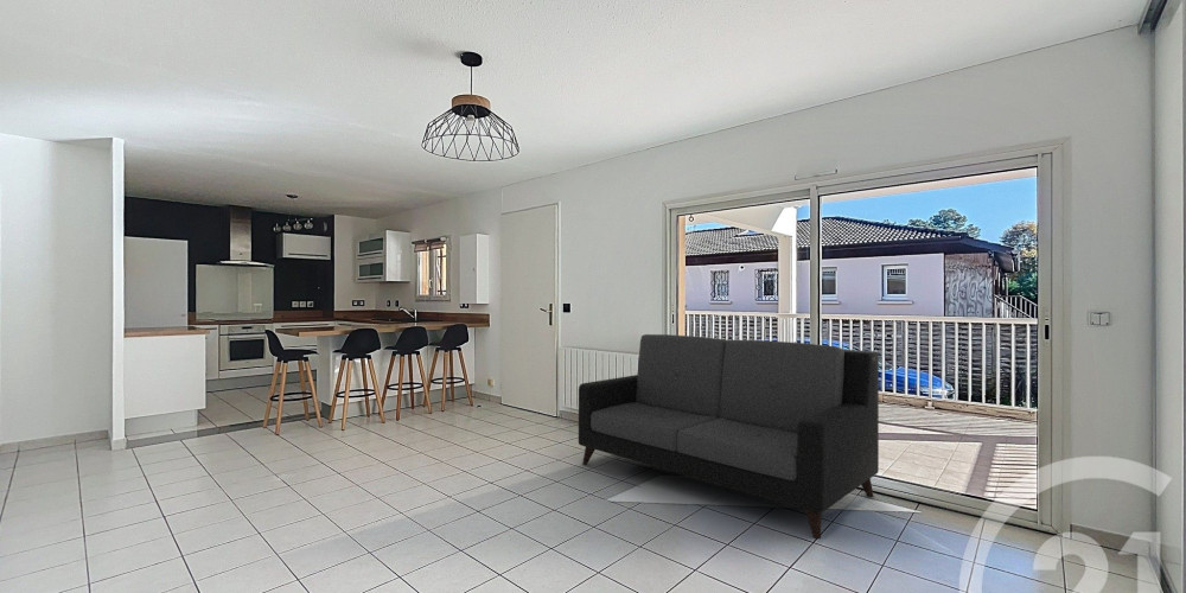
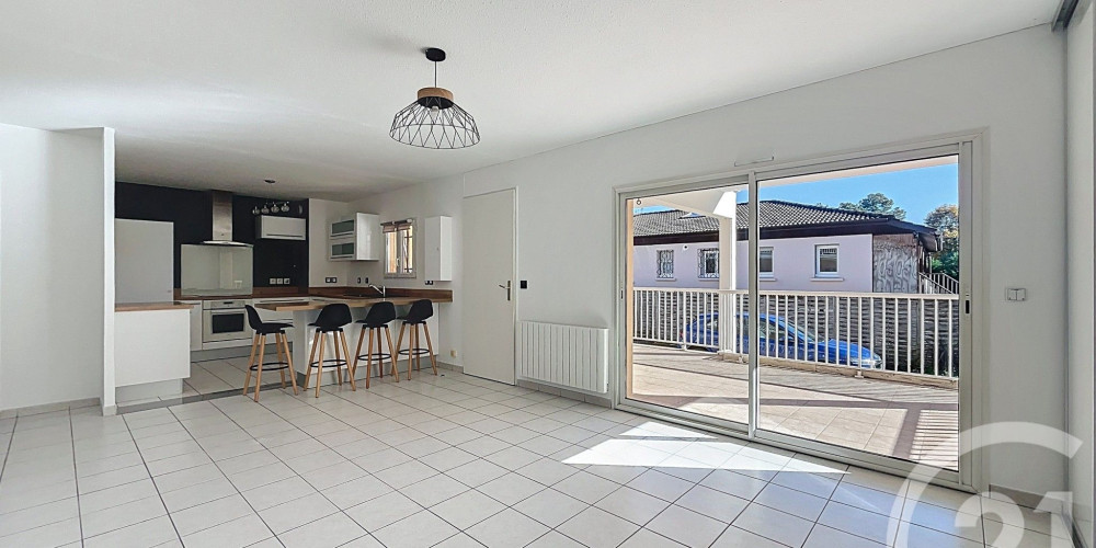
- sofa (714, 408)
